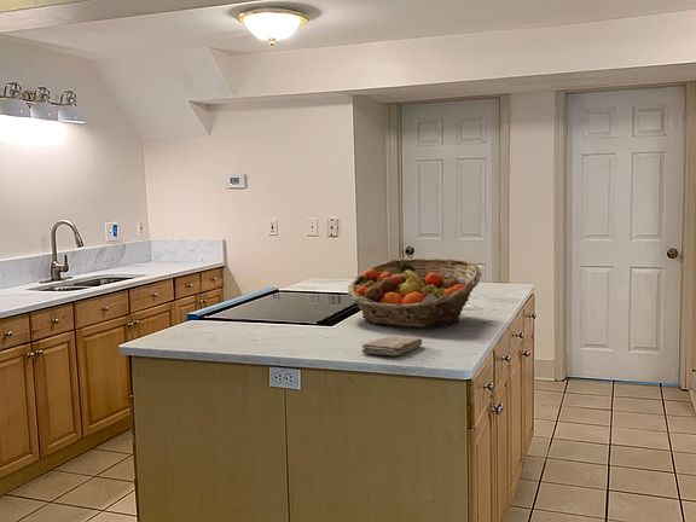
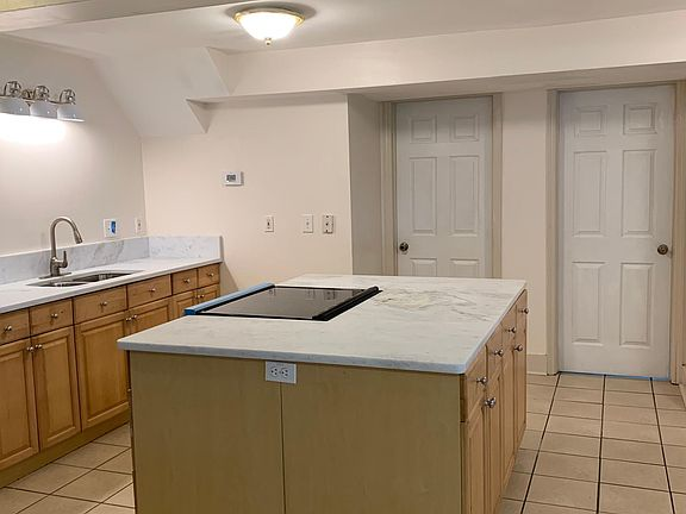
- washcloth (392, 344)
- fruit basket (413, 290)
